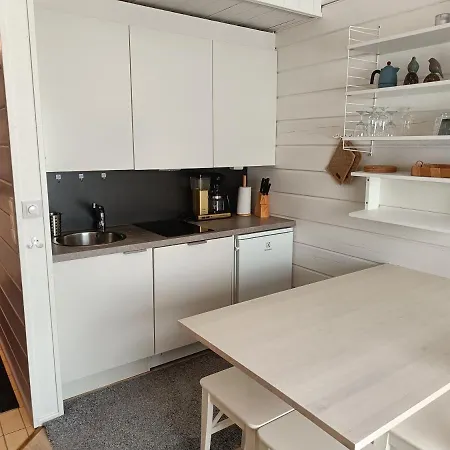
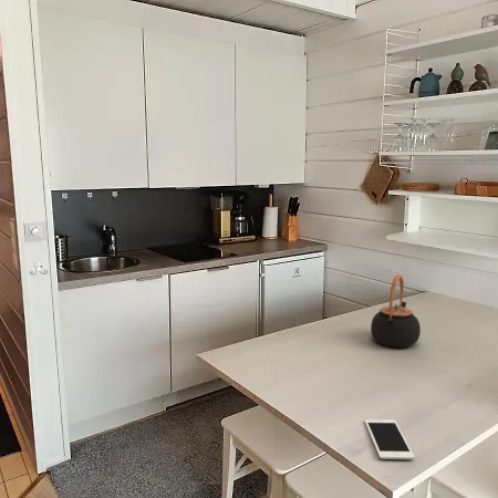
+ teapot (397, 307)
+ cell phone (387, 438)
